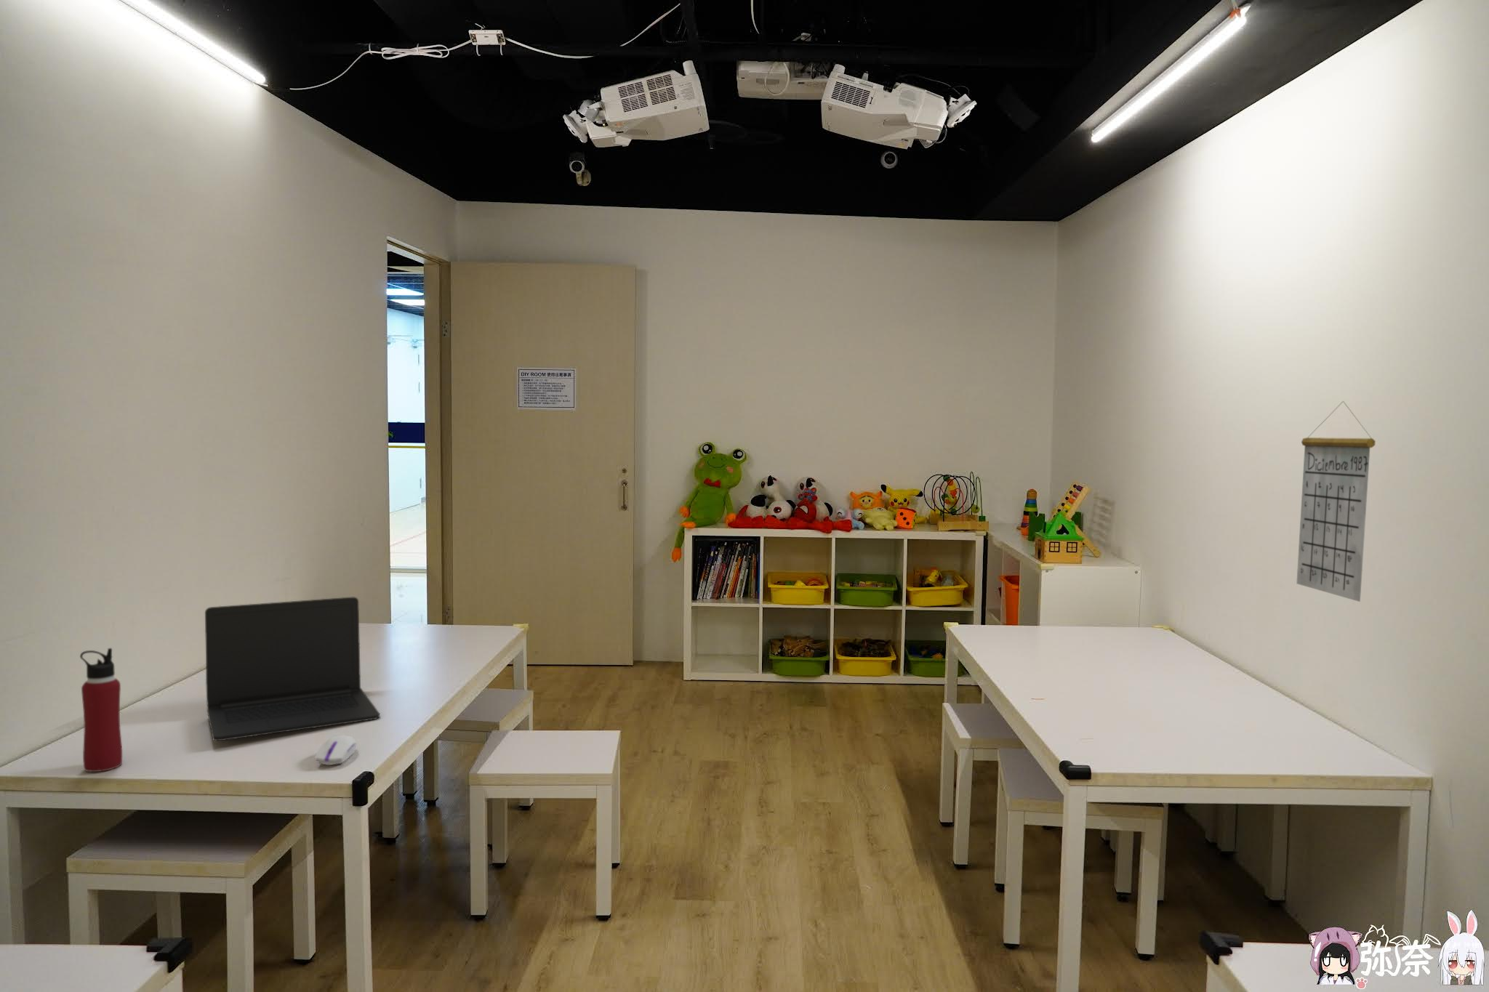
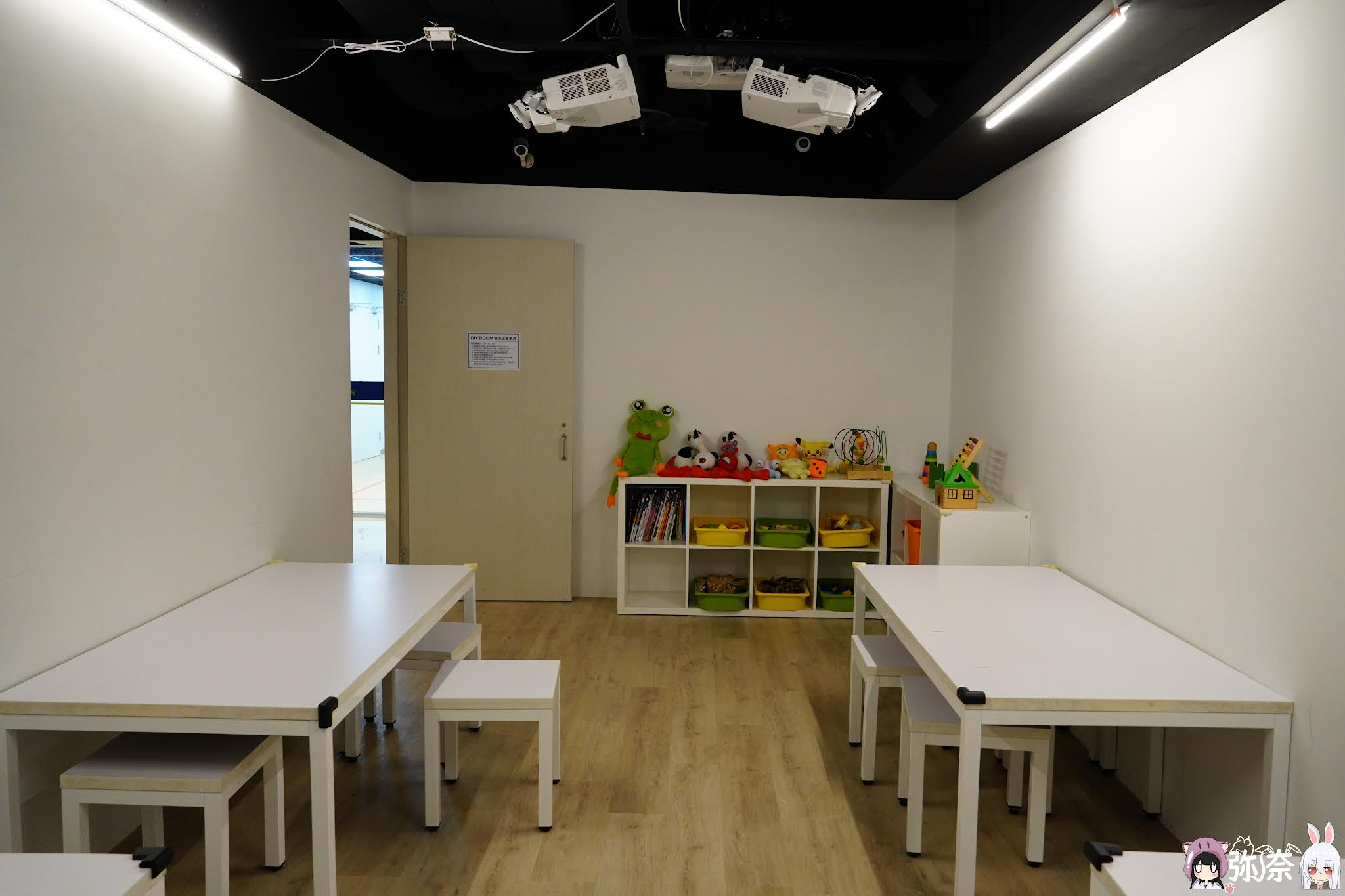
- water bottle (101, 707)
- computer mouse (338, 747)
- laptop (291, 663)
- calendar (1333, 497)
